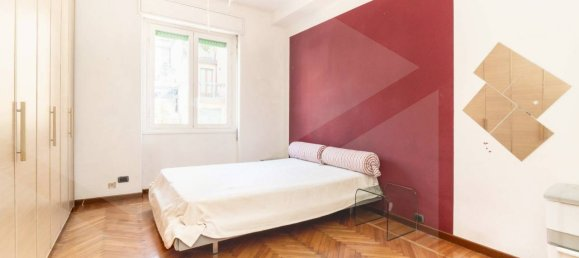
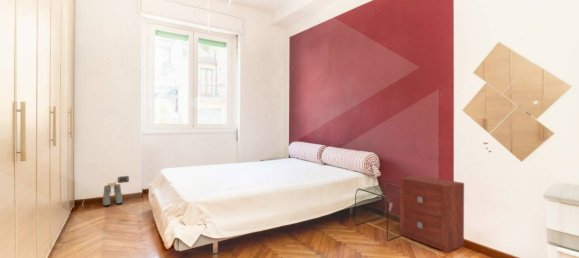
+ nightstand (429, 210)
+ boots (115, 194)
